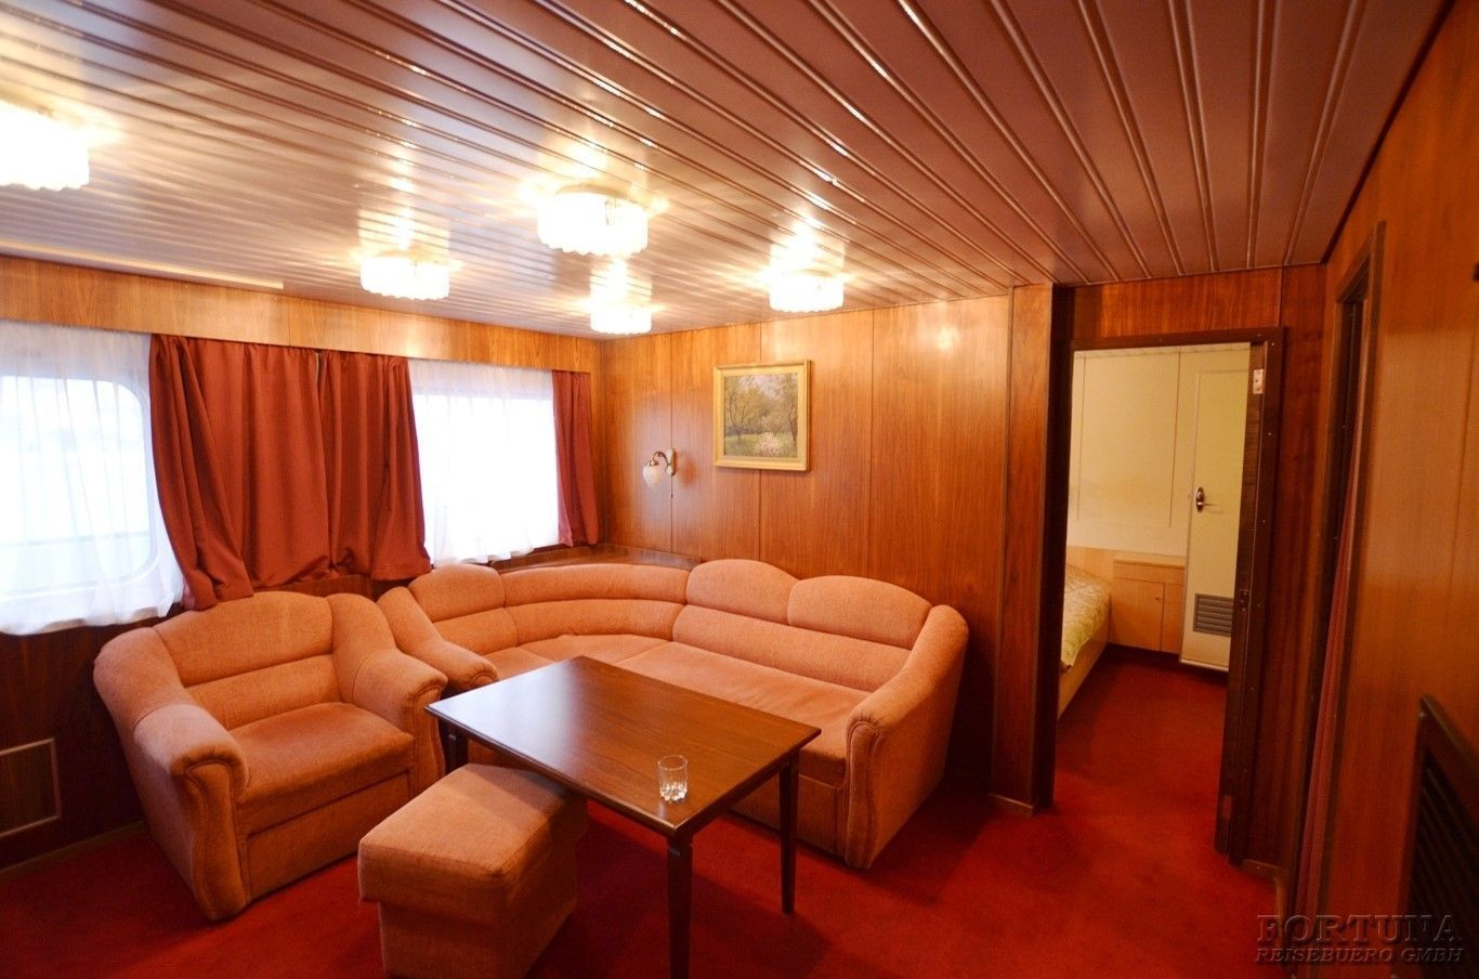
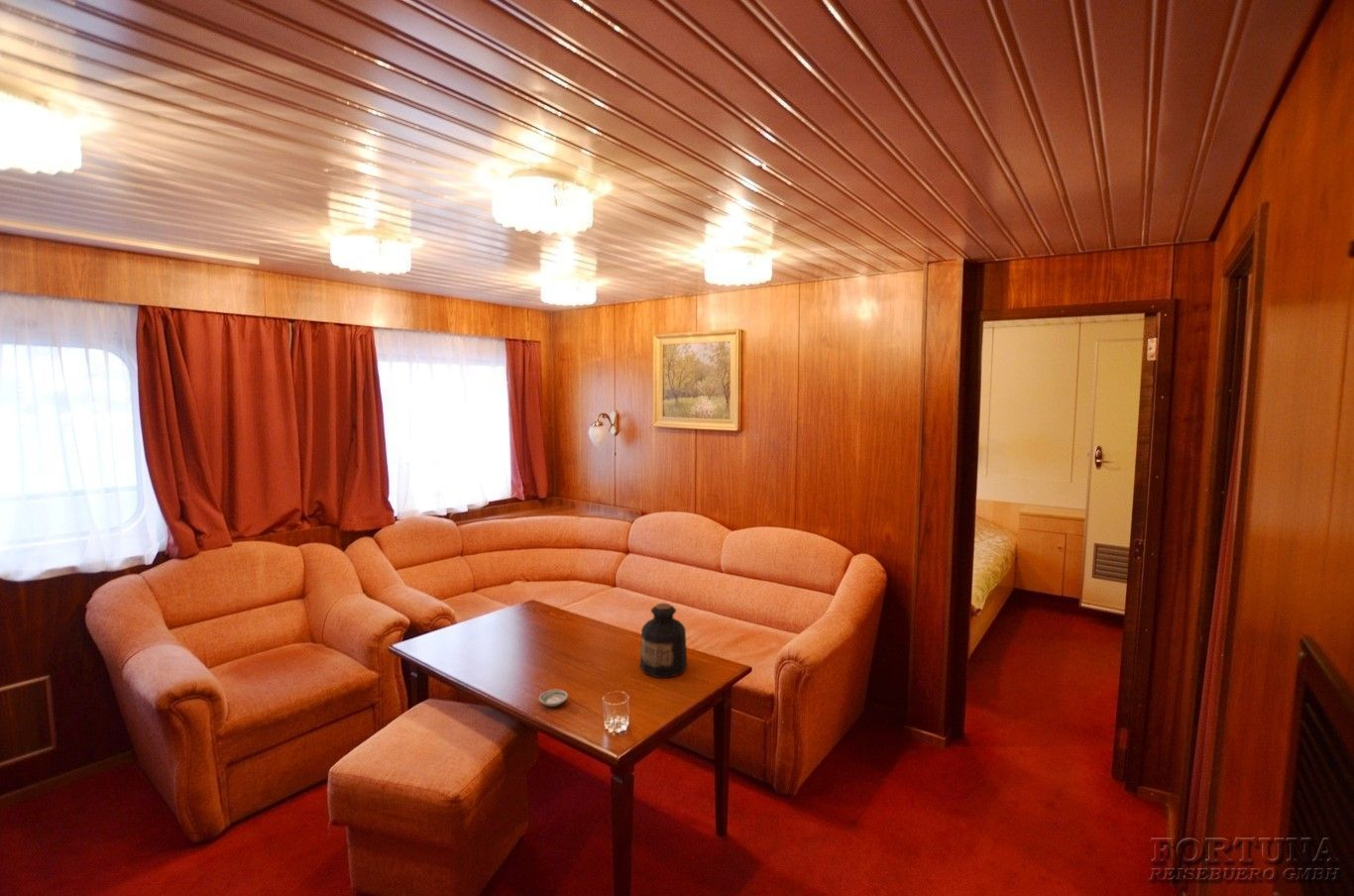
+ bottle (663, 636)
+ saucer (553, 699)
